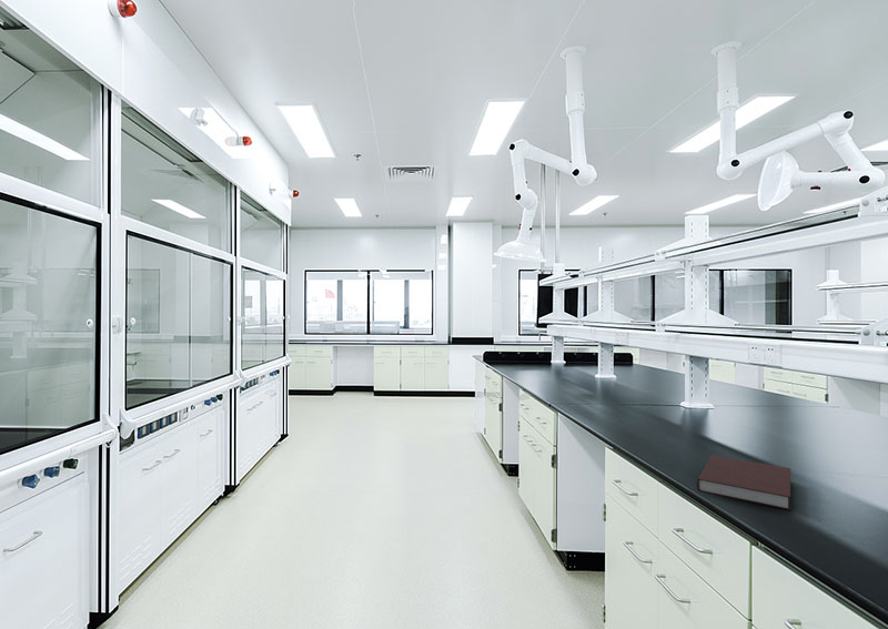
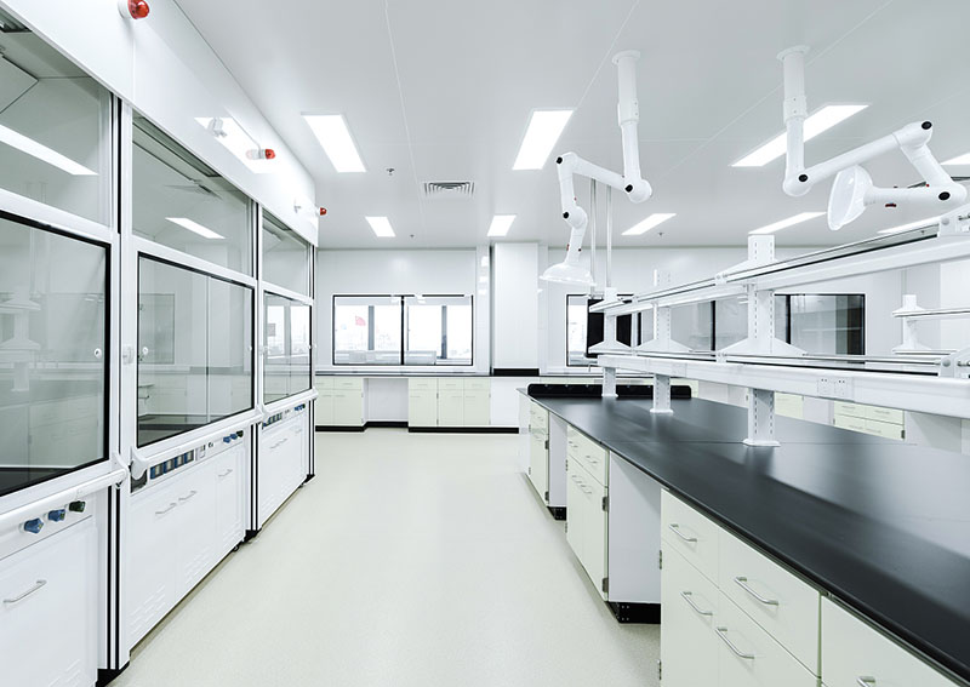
- notebook (745, 478)
